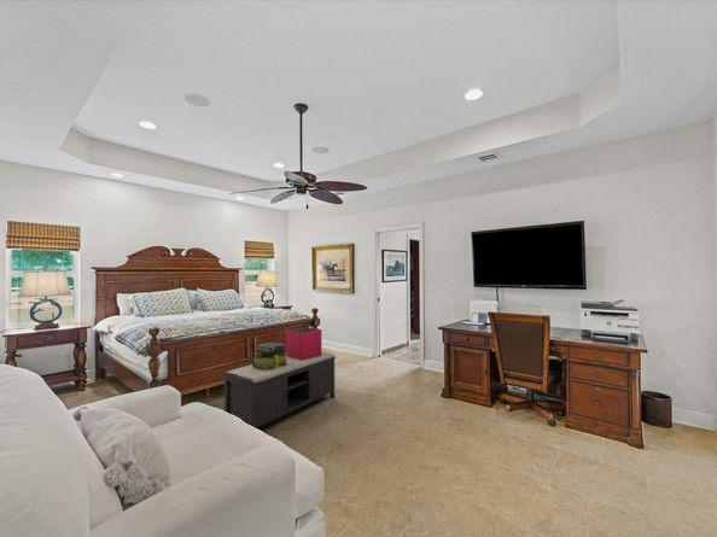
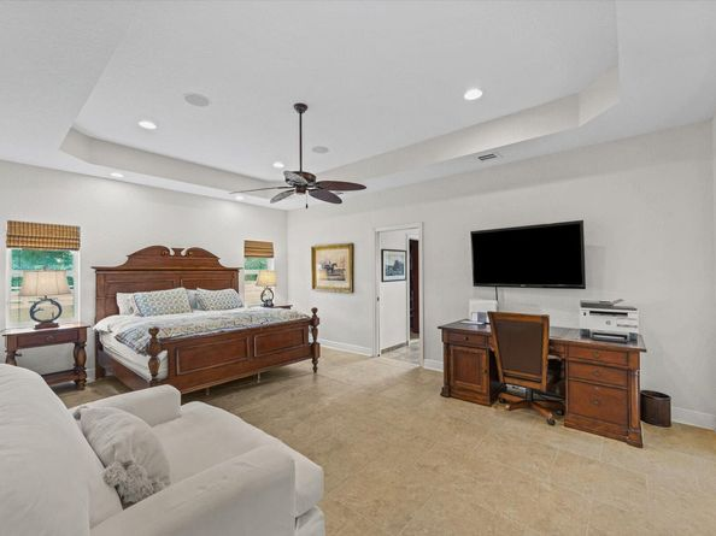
- storage bin (303, 343)
- bench (285, 385)
- stack of books (269, 355)
